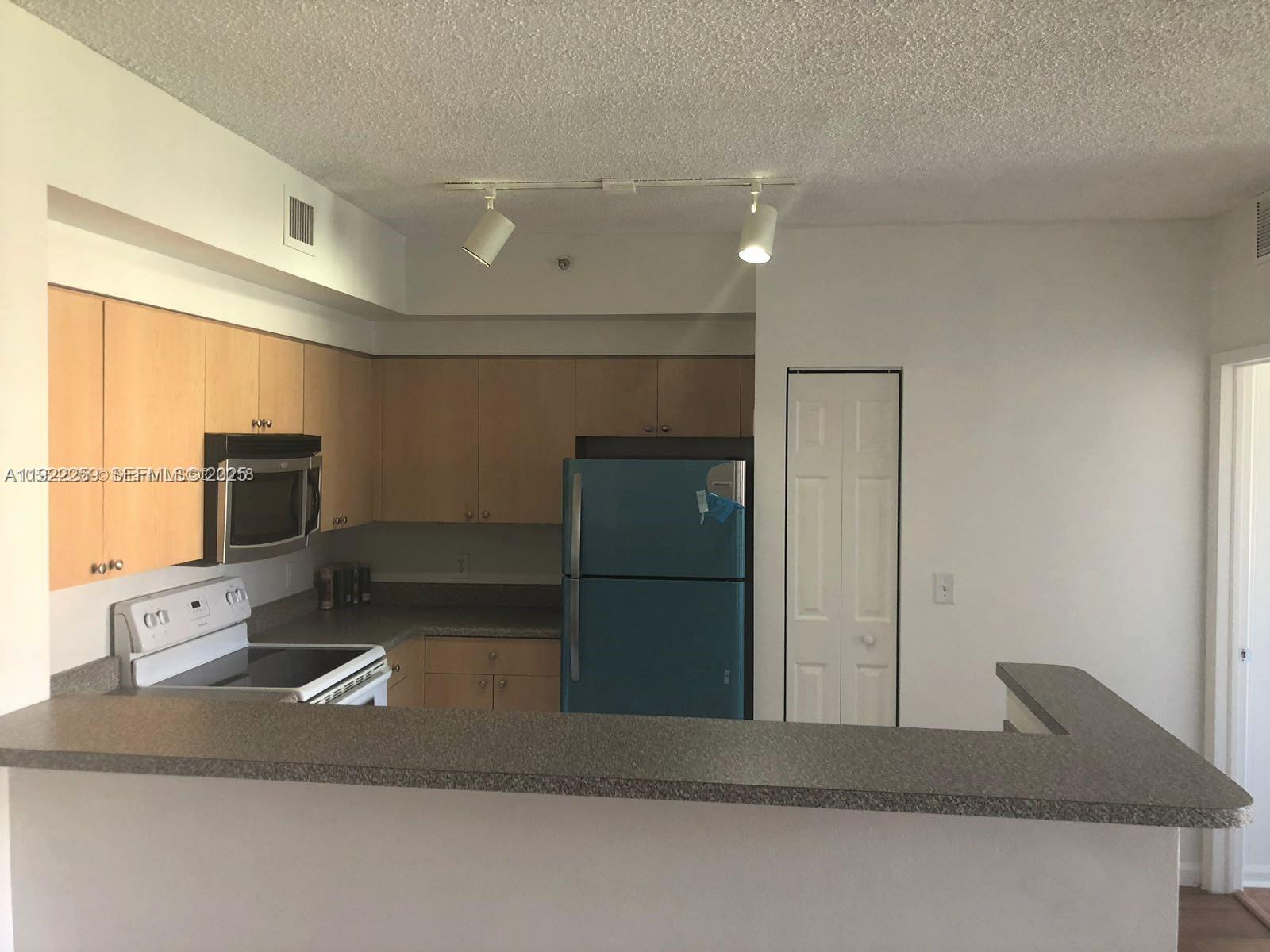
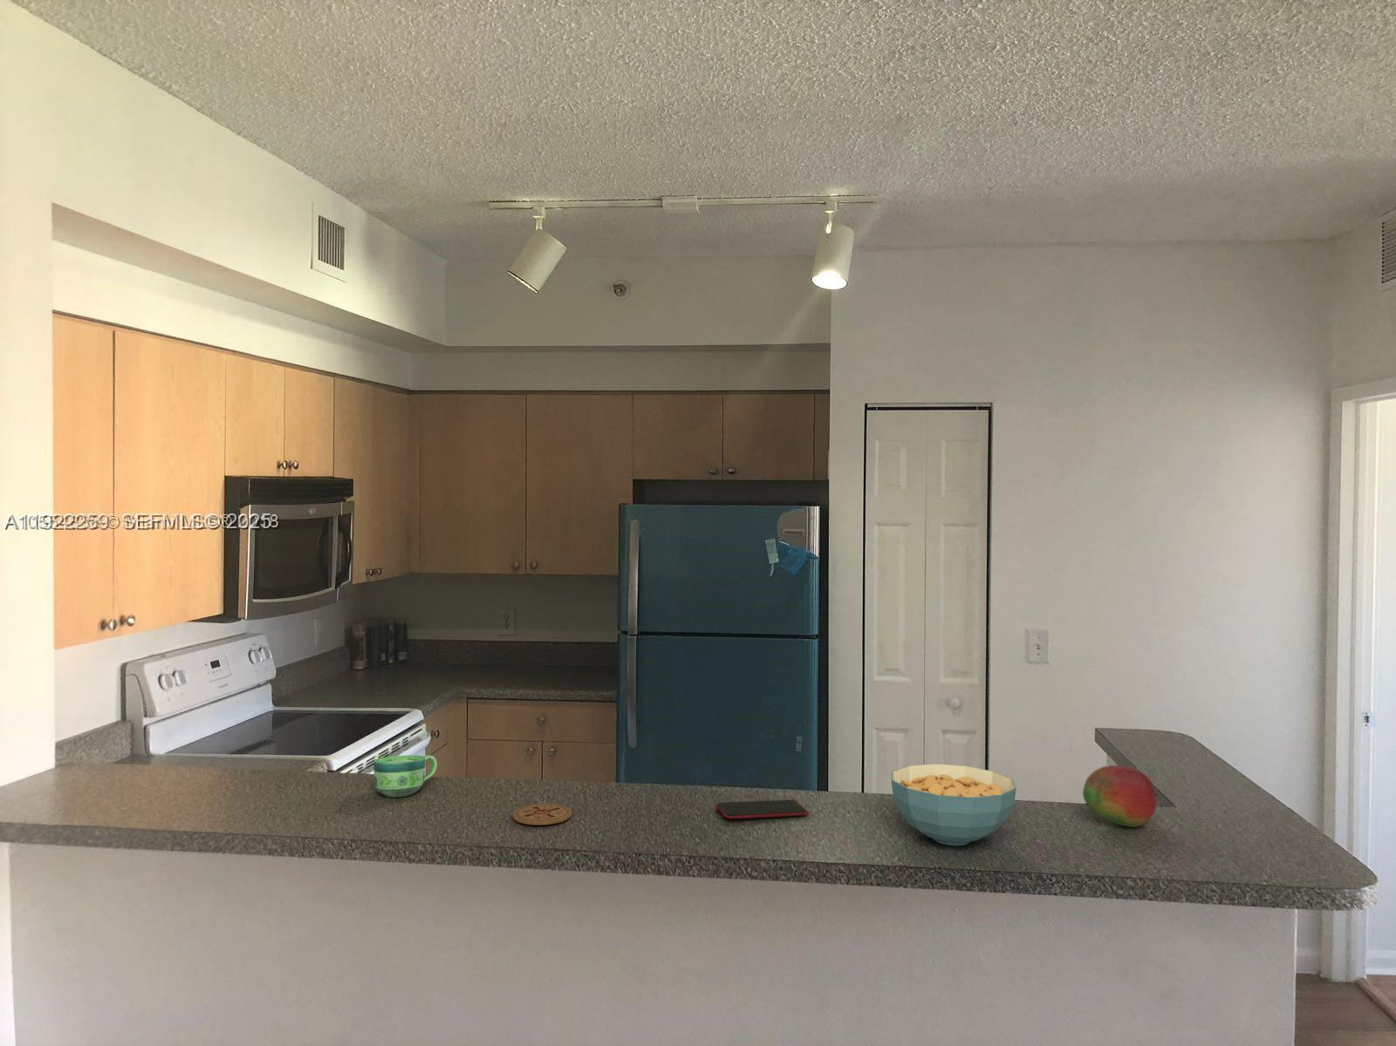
+ cereal bowl (951, 809)
+ fruit (1119, 795)
+ smartphone (761, 808)
+ coaster (542, 814)
+ cup (405, 774)
